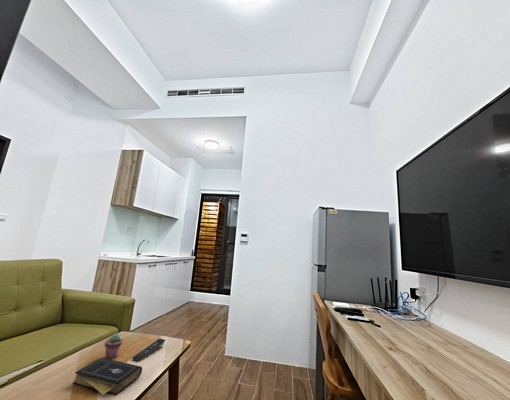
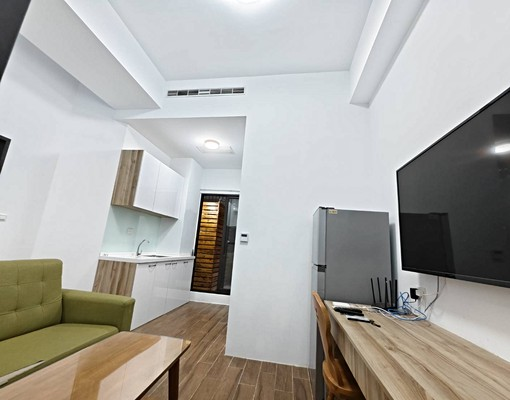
- potted succulent (113, 345)
- remote control (149, 349)
- book (106, 376)
